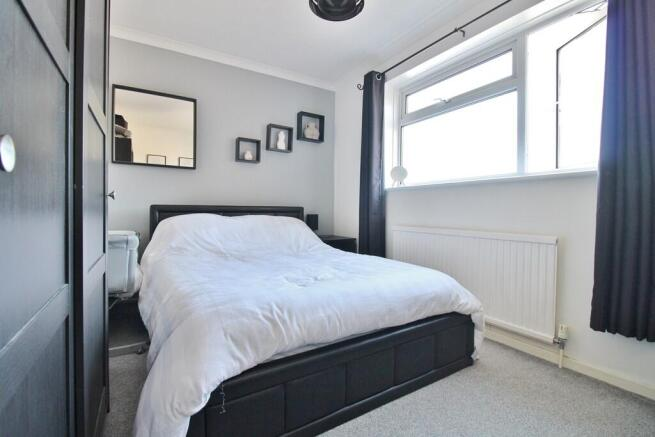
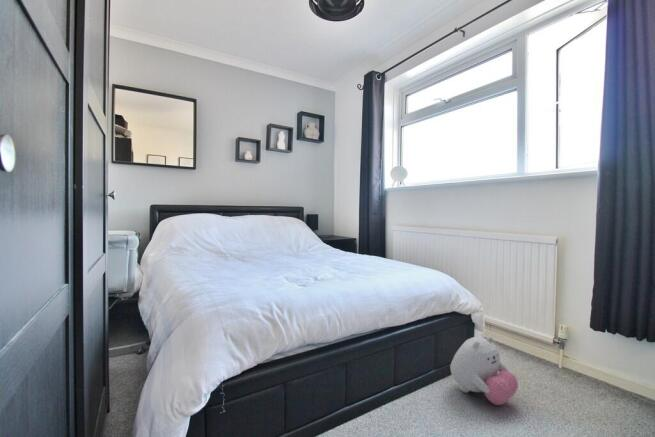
+ plush toy (482, 367)
